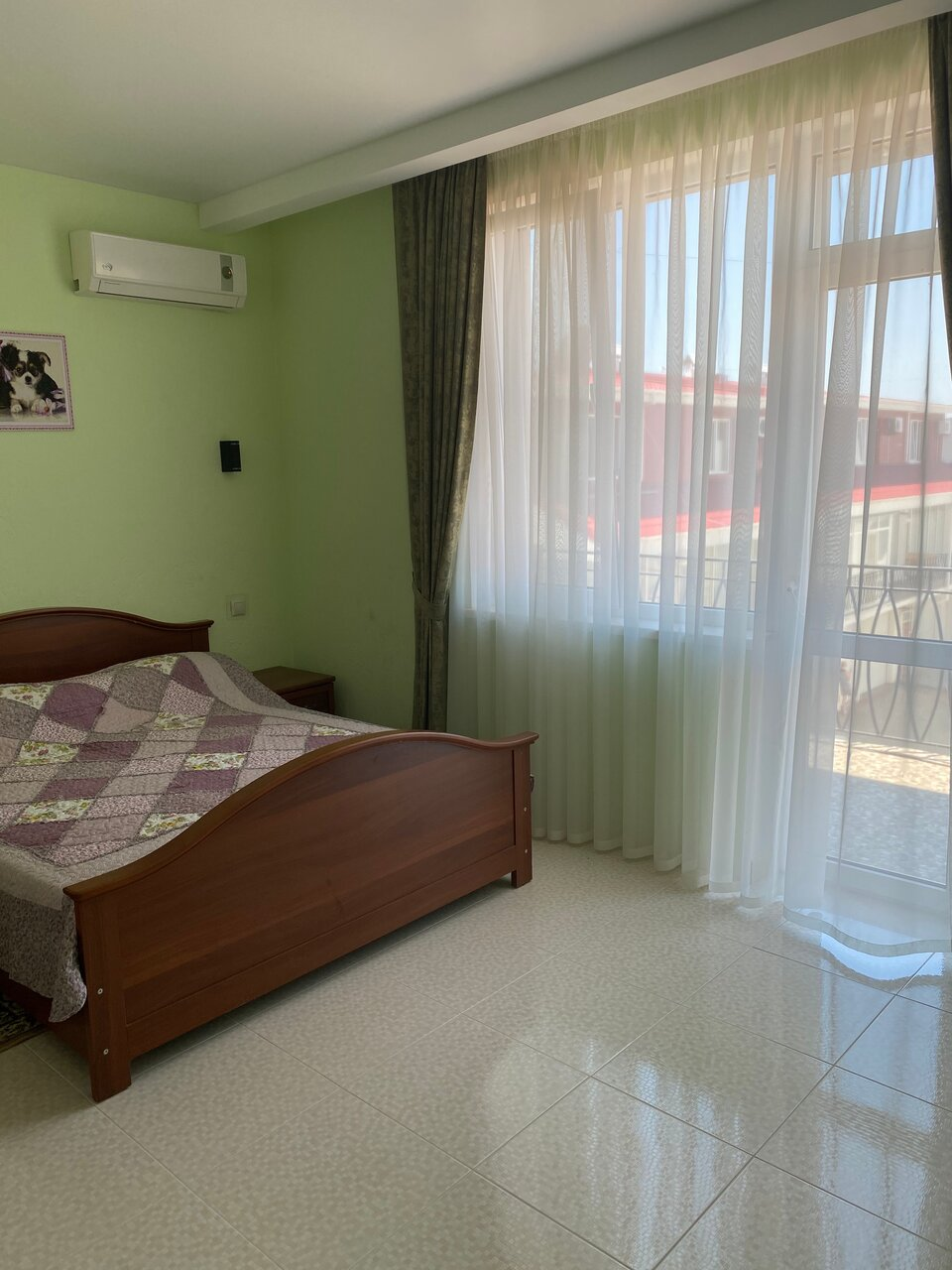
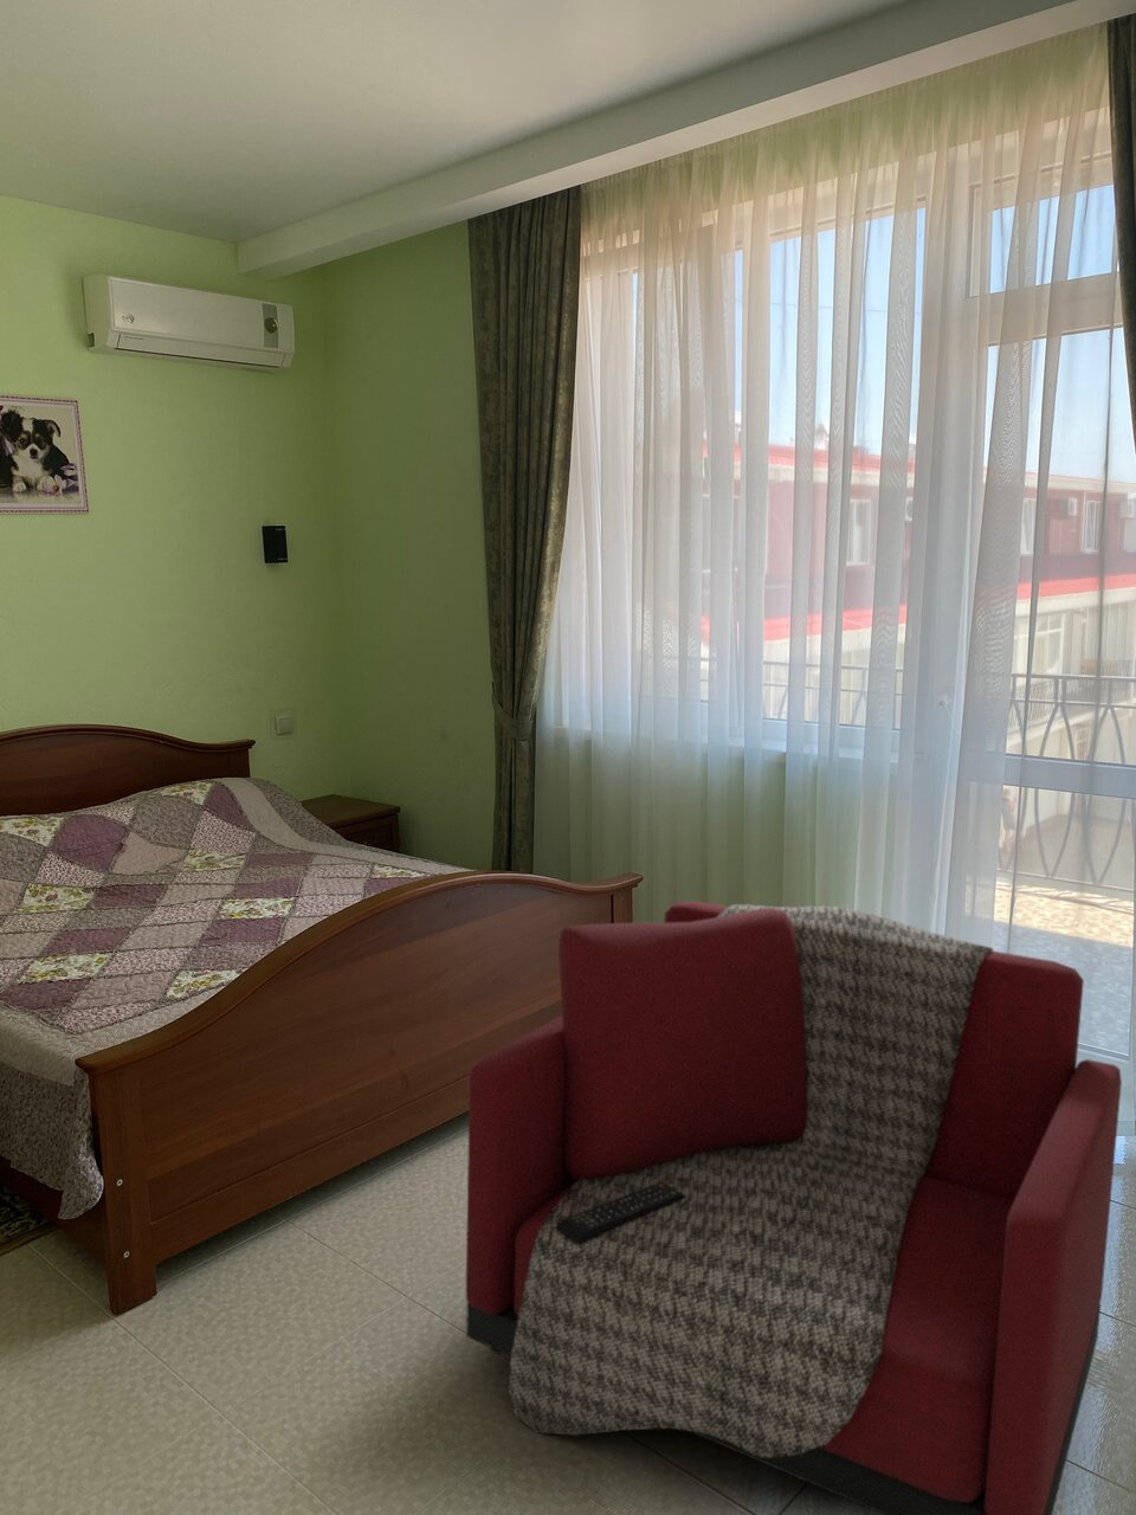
+ armchair (794, 1162)
